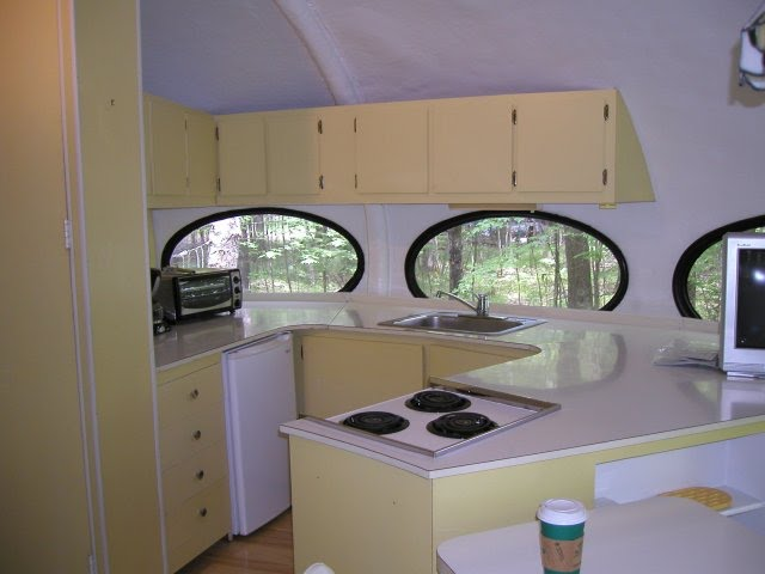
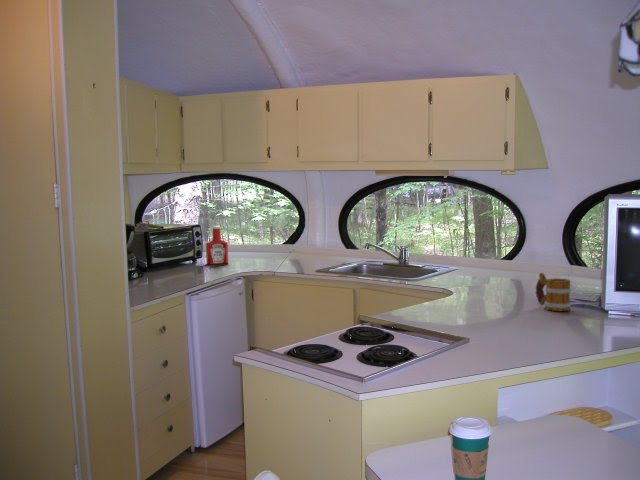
+ mug (552, 291)
+ soap bottle (216, 244)
